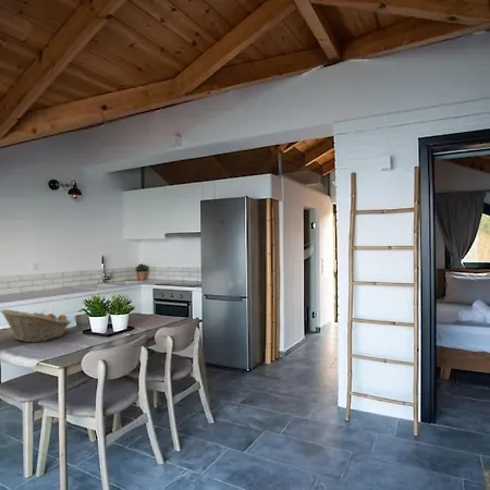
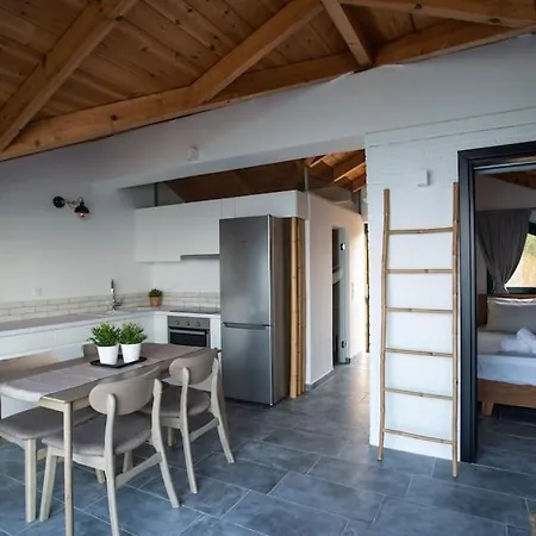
- fruit basket (36, 321)
